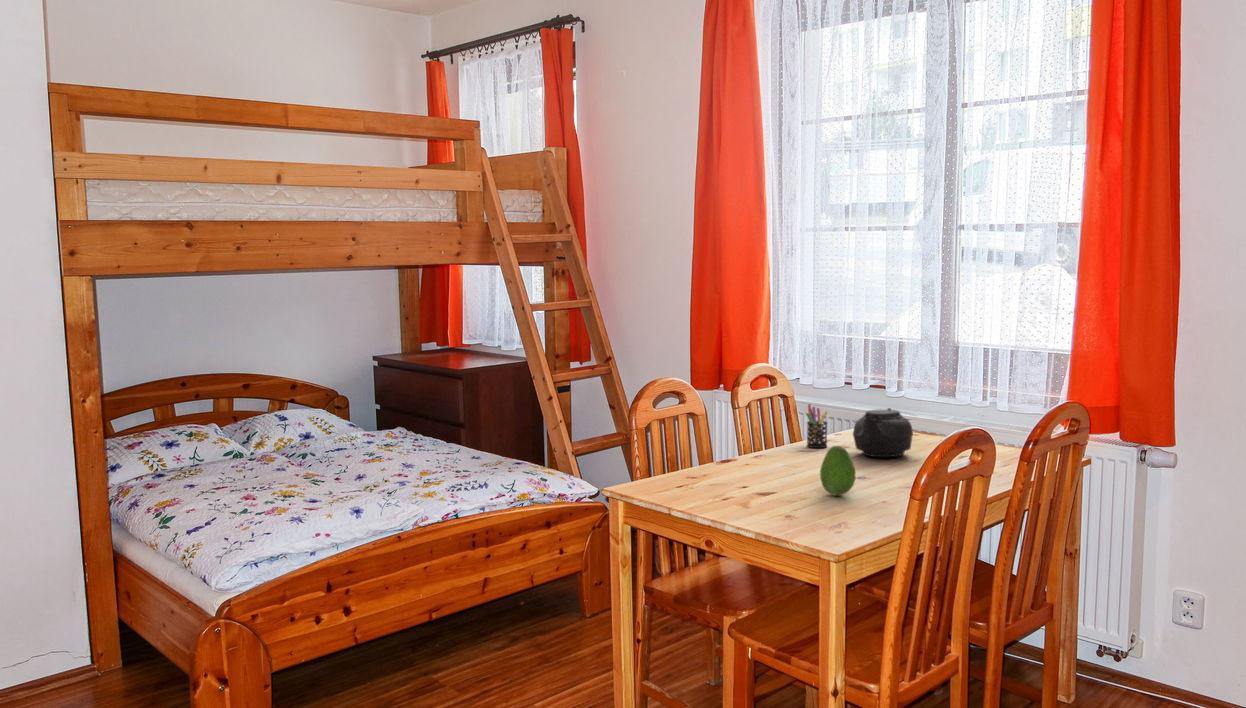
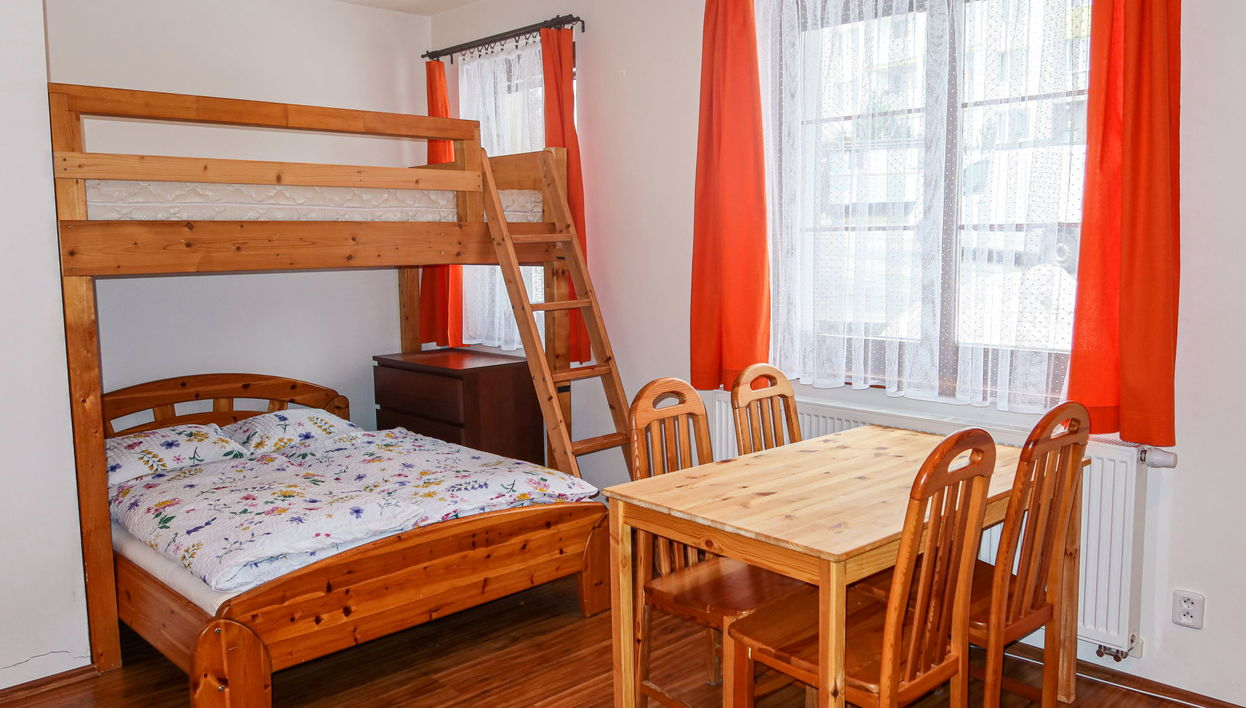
- teapot (880, 434)
- fruit (837, 470)
- pen holder (814, 425)
